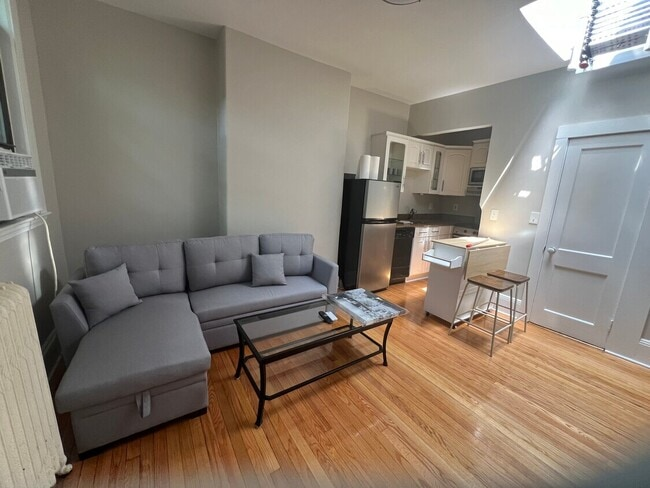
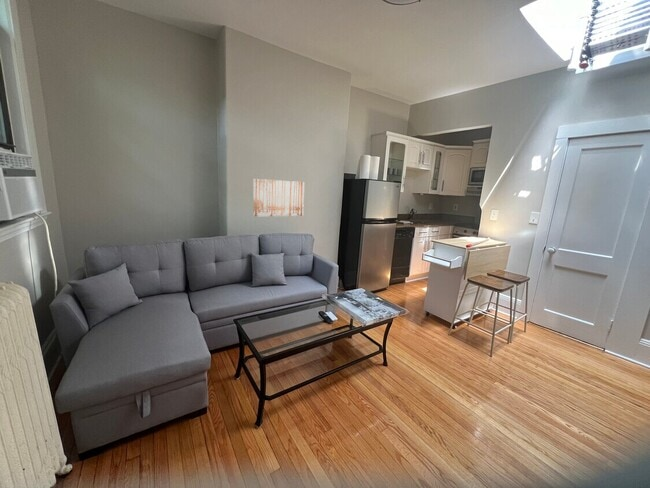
+ wall art (279, 198)
